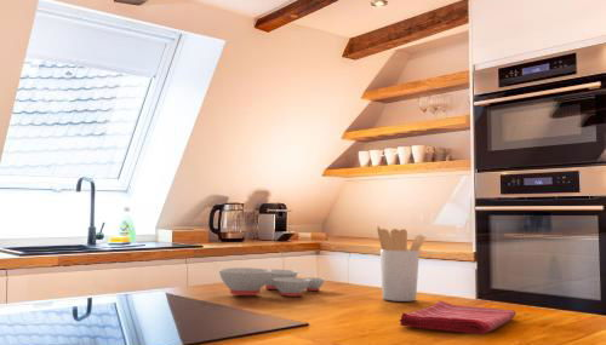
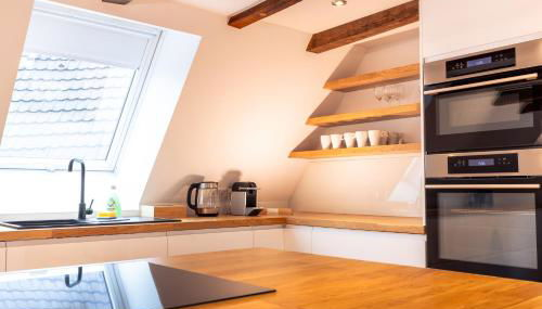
- dish towel (459, 315)
- mixing bowl (273, 281)
- utensil holder (396, 261)
